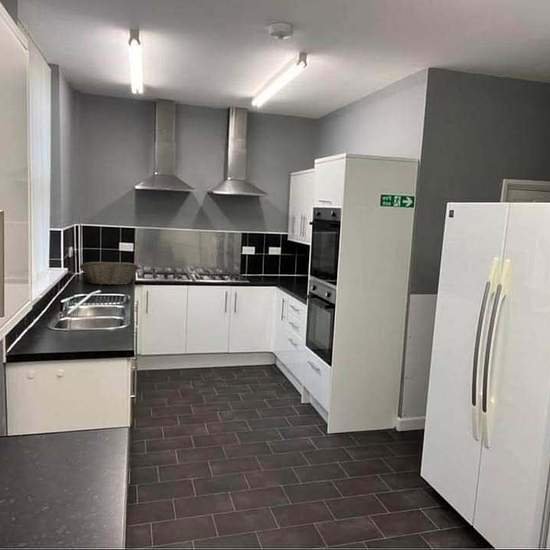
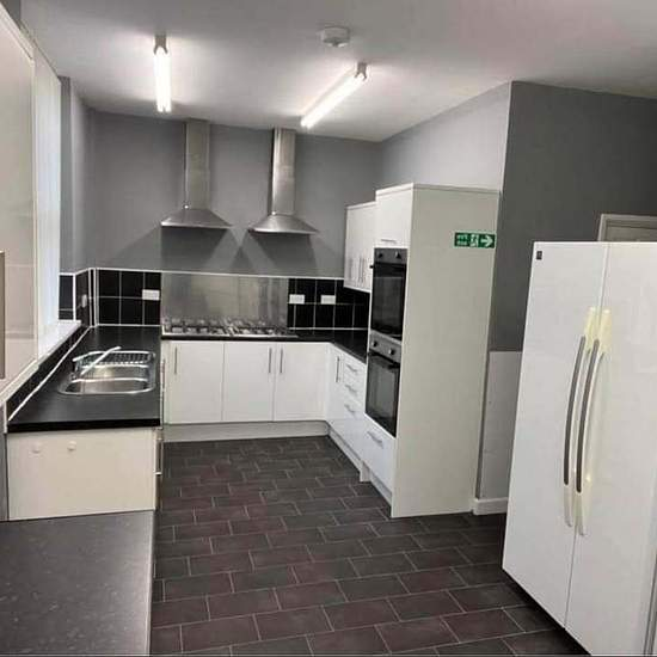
- fruit basket (109, 271)
